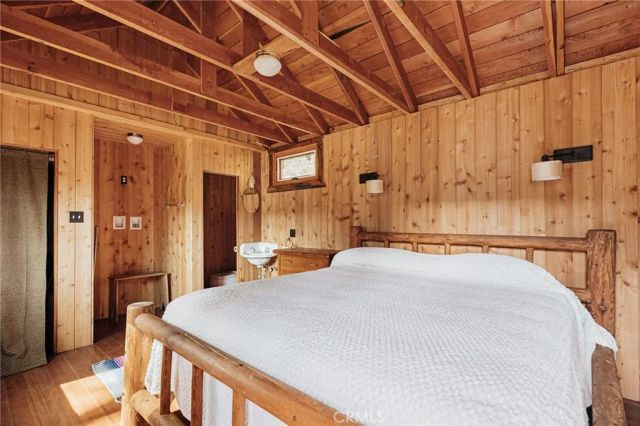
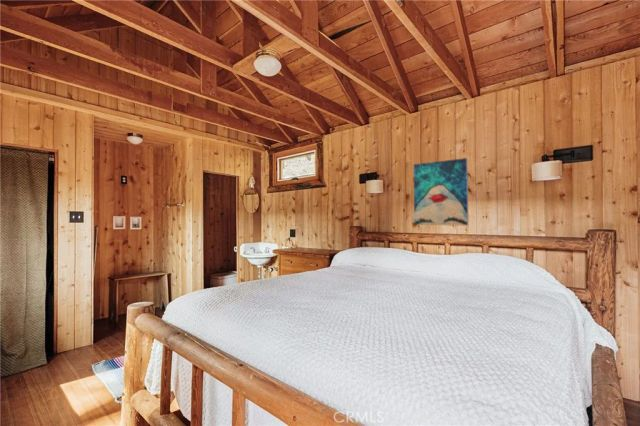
+ wall art (439, 193)
